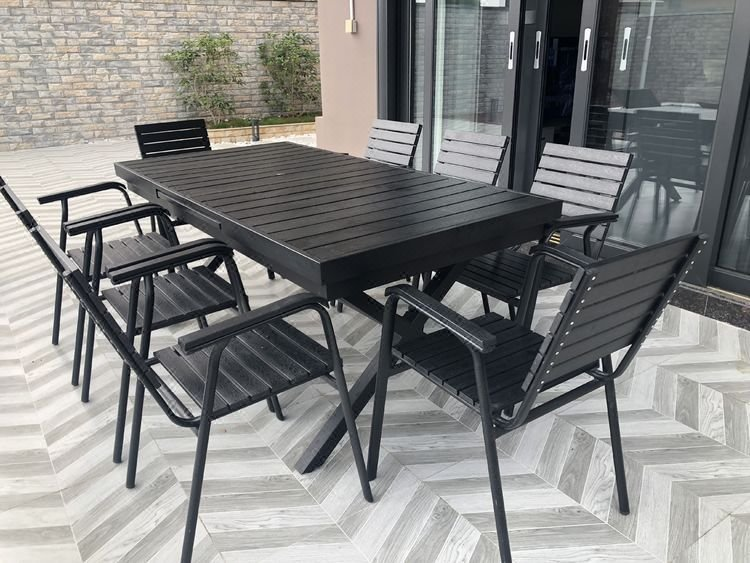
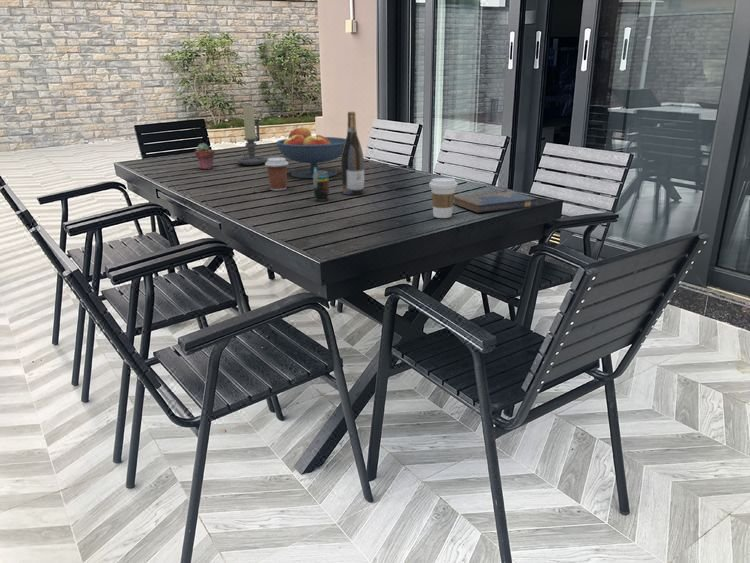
+ coffee cup (442, 197)
+ wine bottle (352, 153)
+ coffee cup (277, 173)
+ beverage can (320, 183)
+ candle holder (249, 134)
+ fruit bowl (313, 151)
+ potted succulent (205, 155)
+ hardcover book (494, 201)
